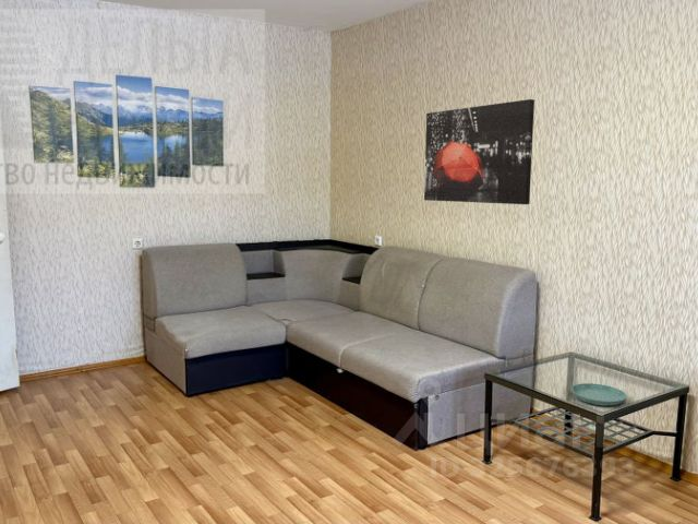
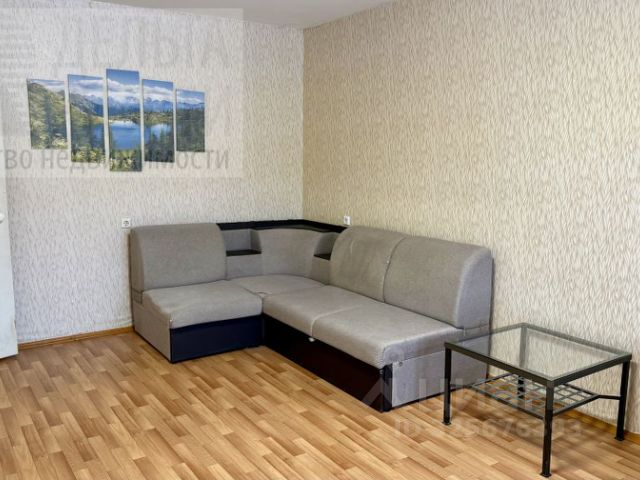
- saucer (598, 394)
- wall art (473, 155)
